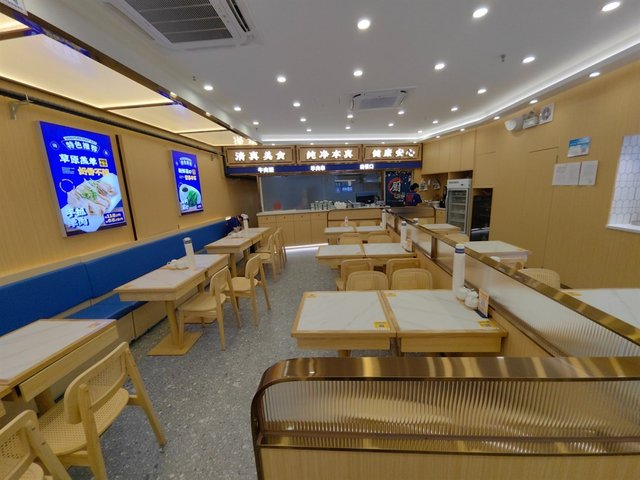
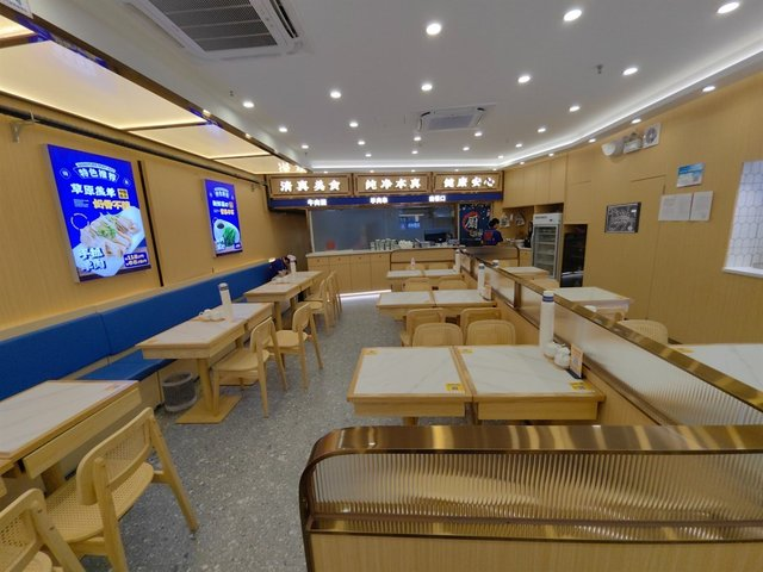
+ wastebasket (179, 391)
+ wall art (621, 218)
